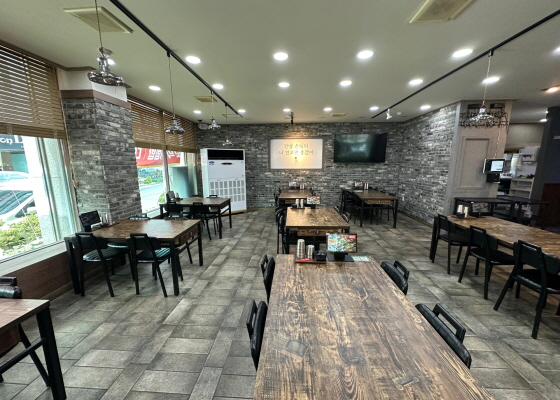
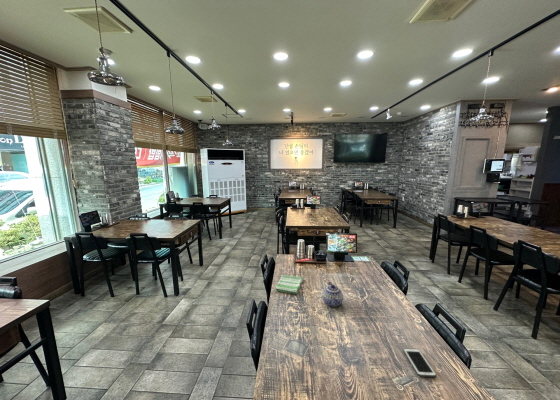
+ teapot (332, 293)
+ dish towel (289, 283)
+ cell phone (418, 361)
